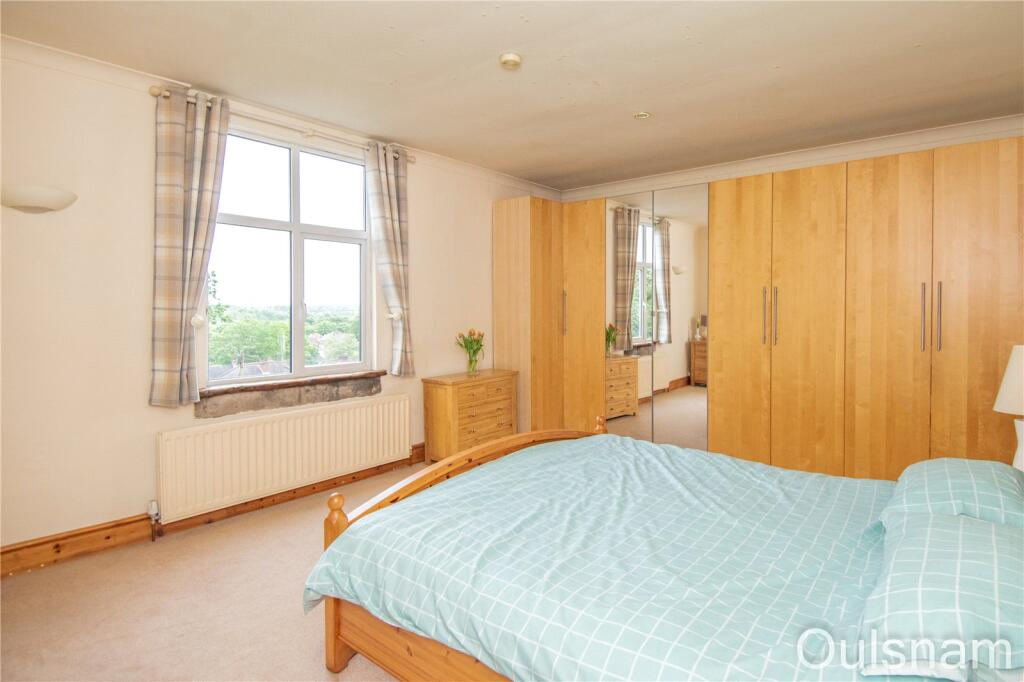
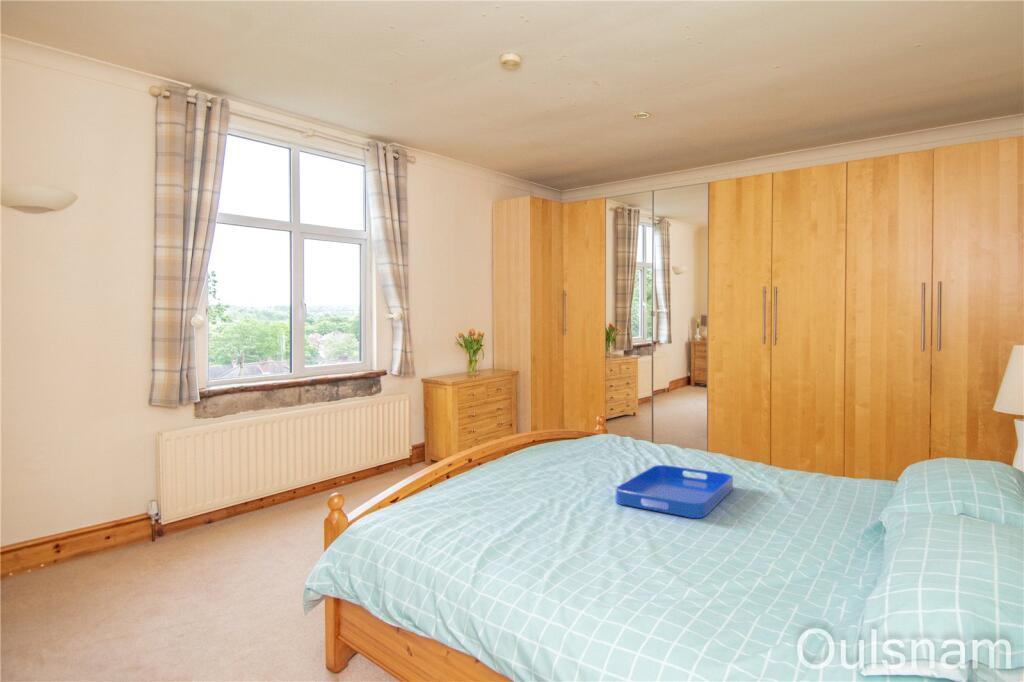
+ serving tray (676, 488)
